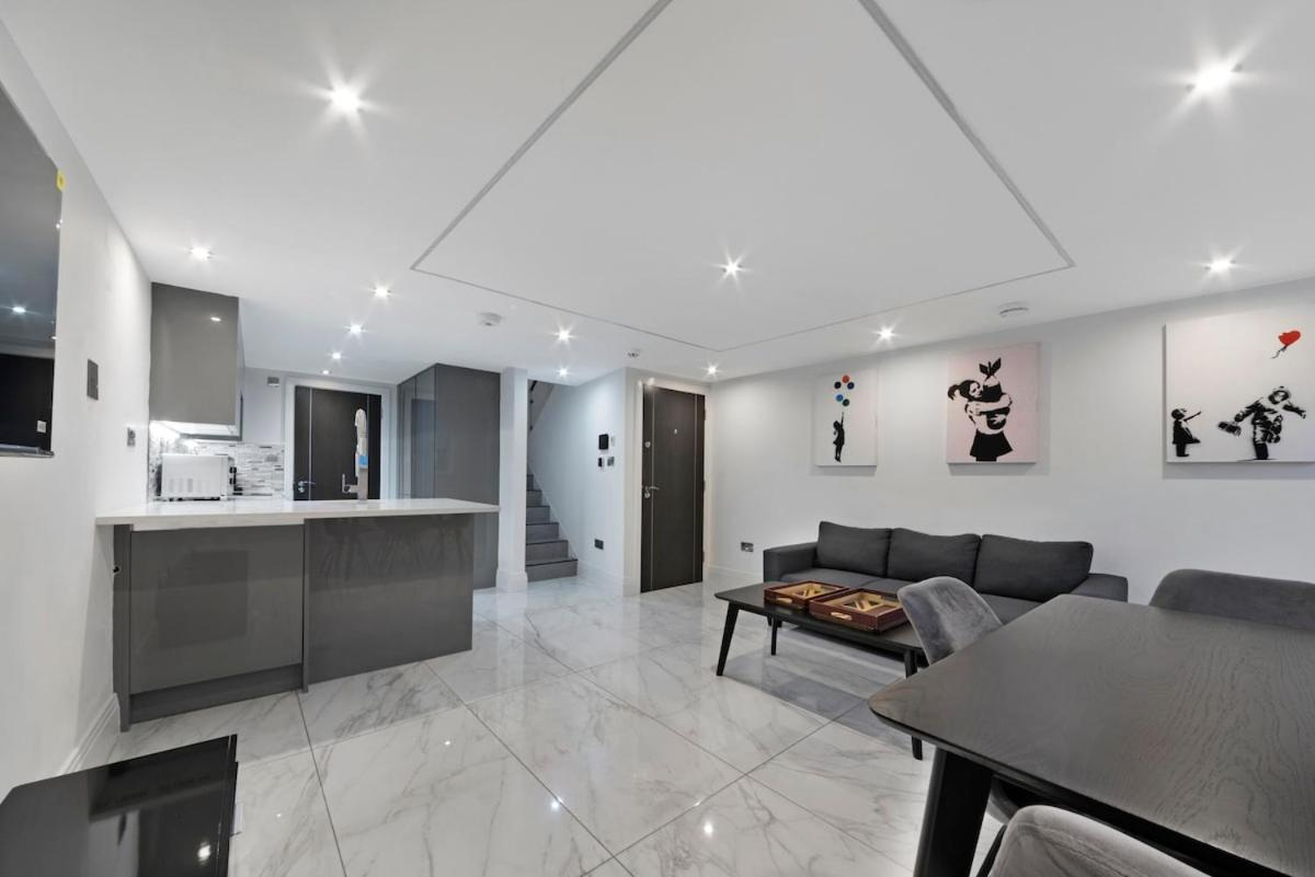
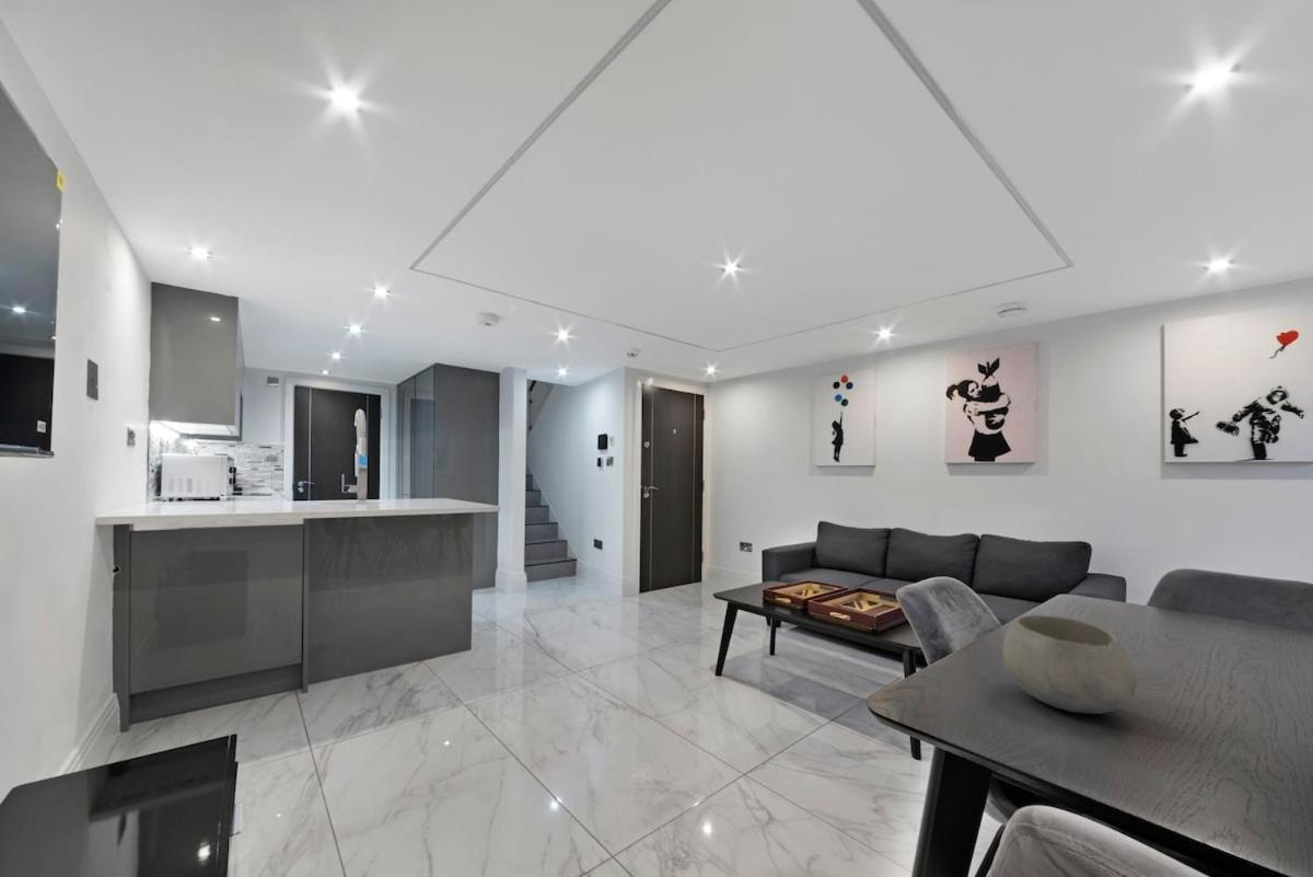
+ bowl (1065, 665)
